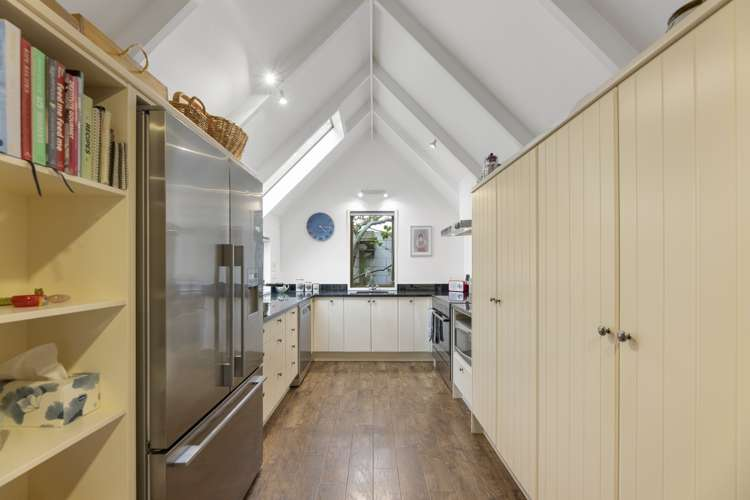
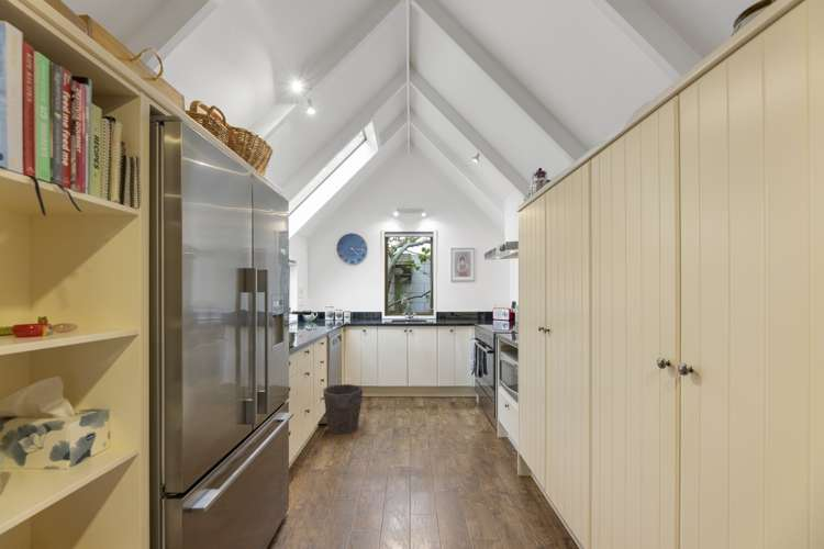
+ waste bin (342, 408)
